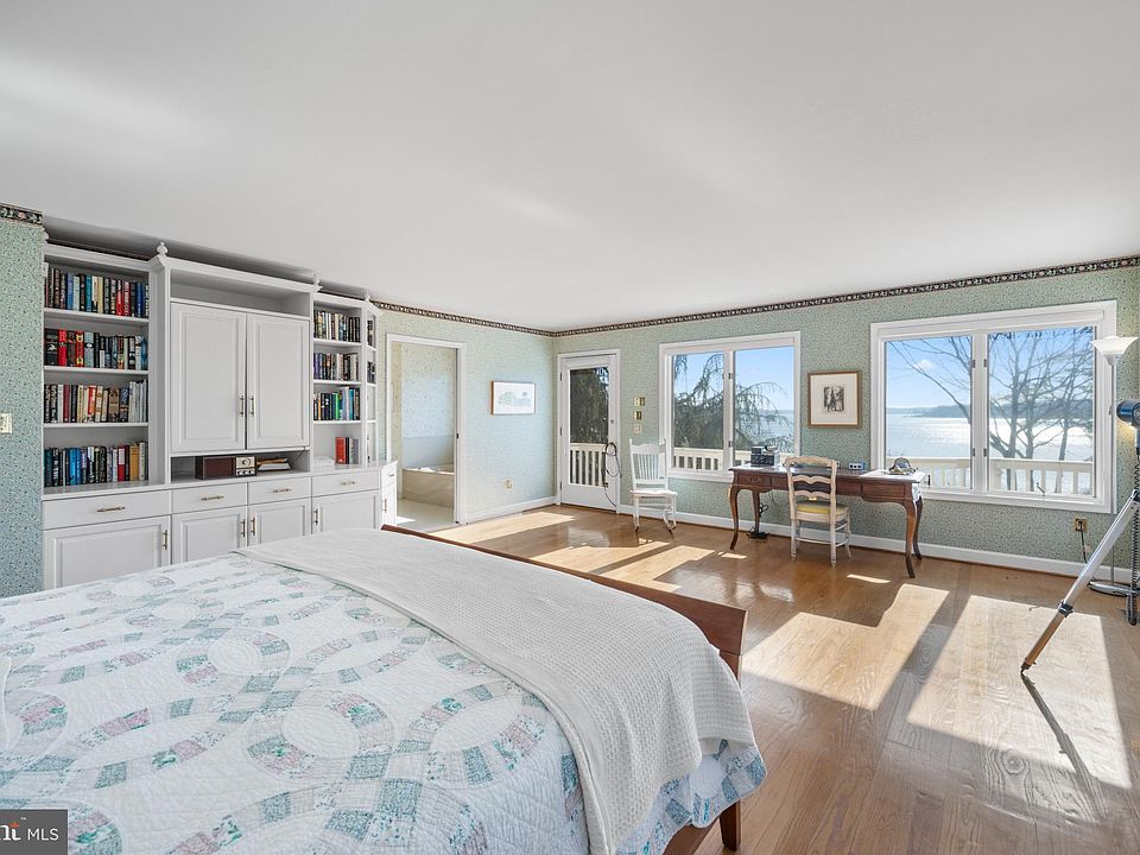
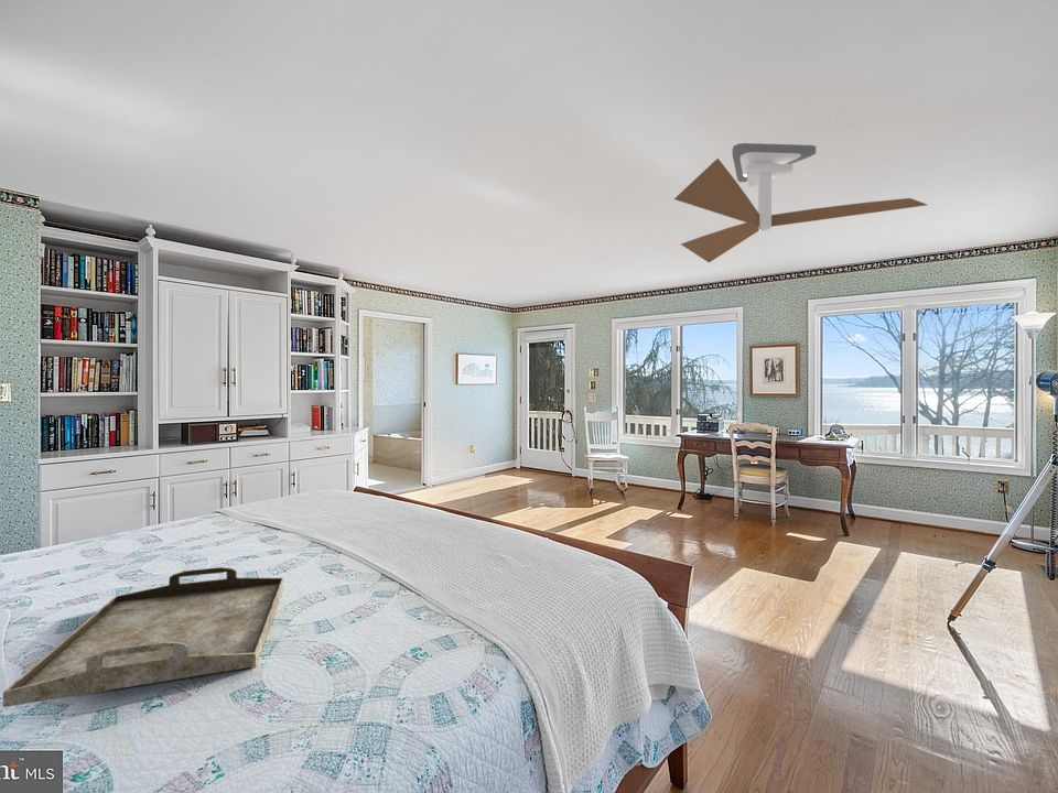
+ serving tray (176, 616)
+ ceiling fan (770, 187)
